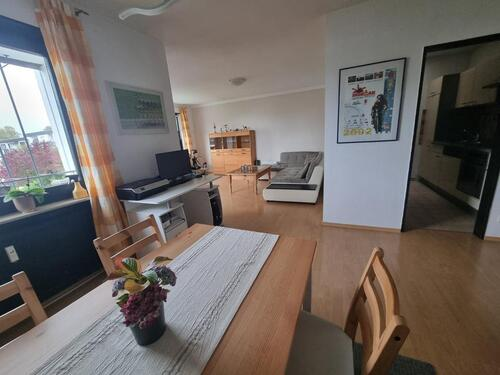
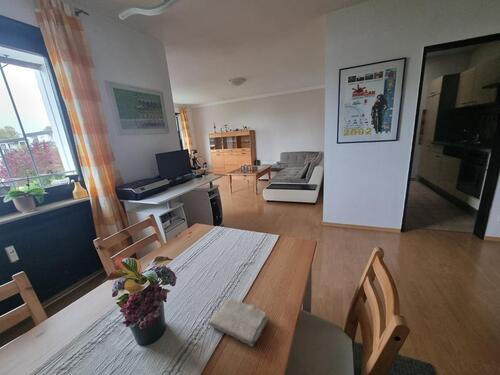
+ washcloth (239, 319)
